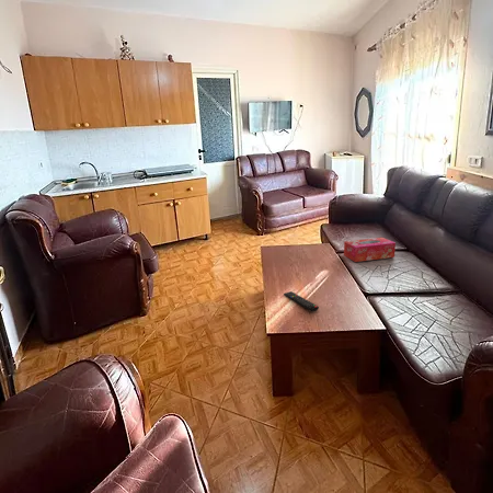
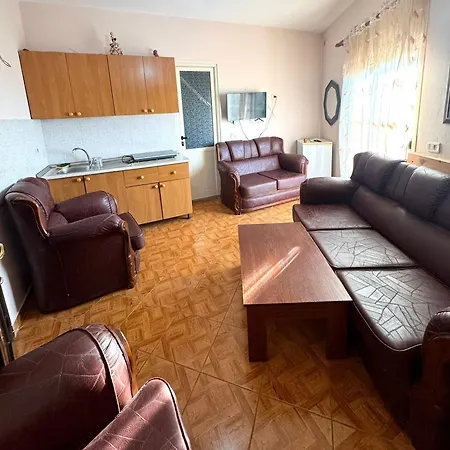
- tissue box (368, 249)
- remote control (300, 300)
